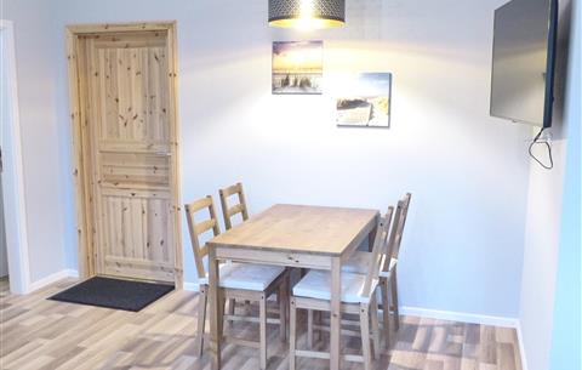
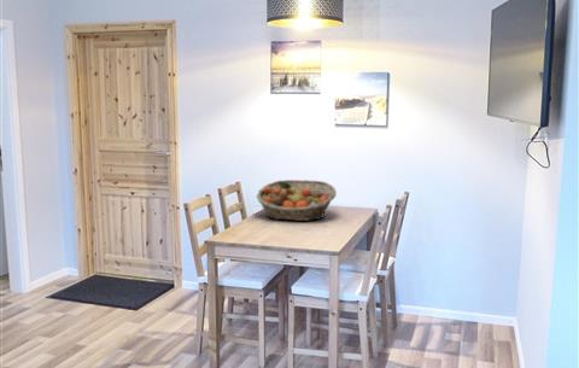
+ fruit basket (296, 199)
